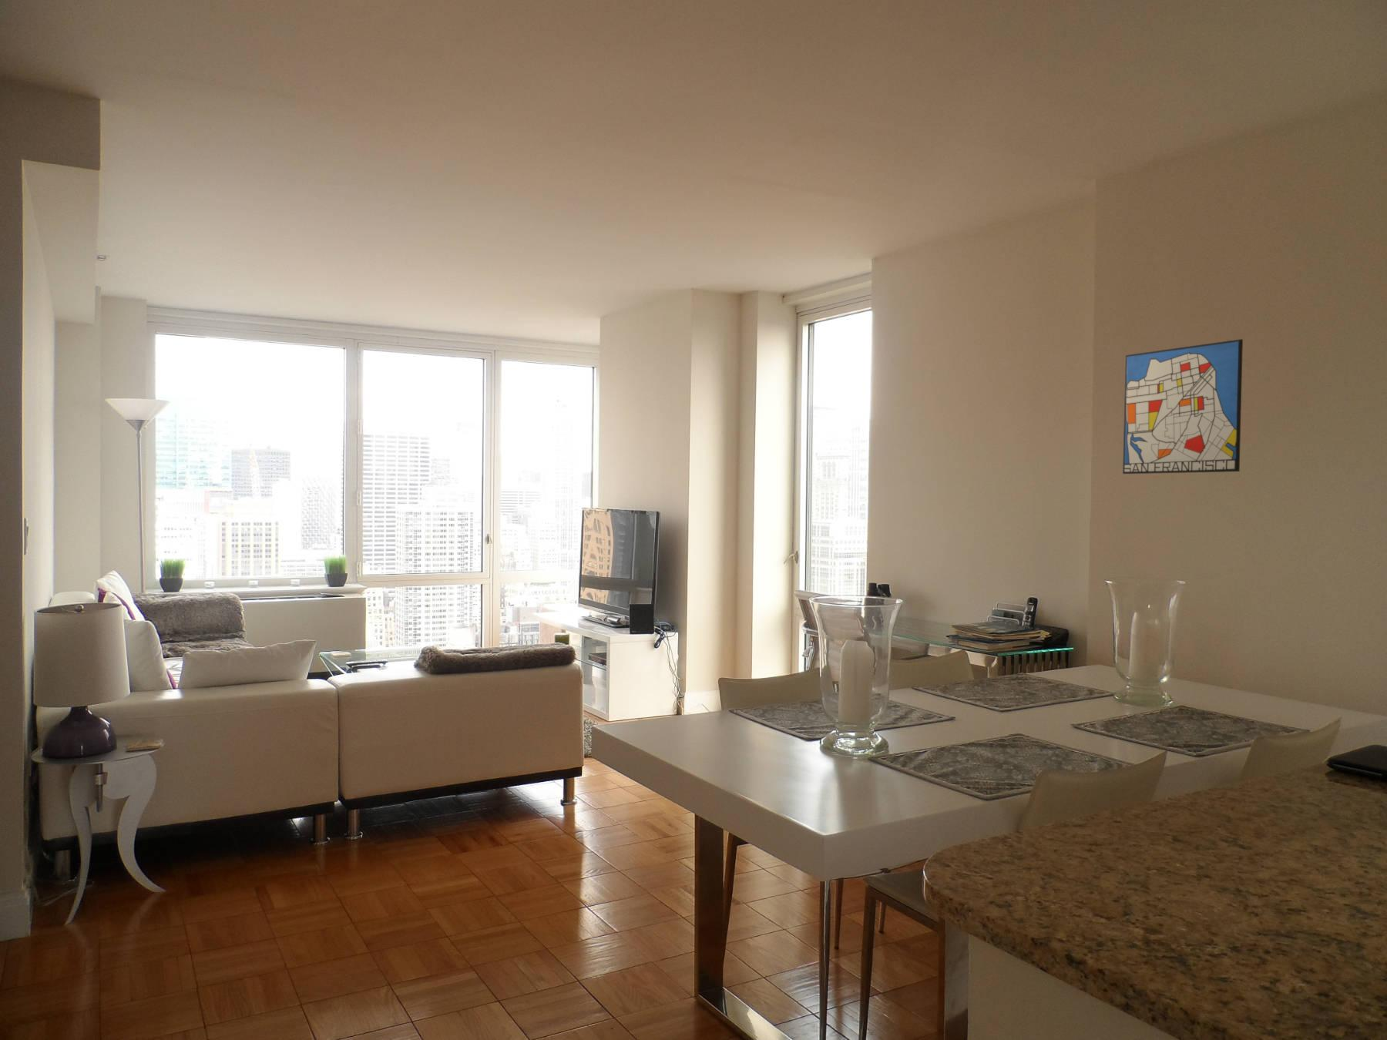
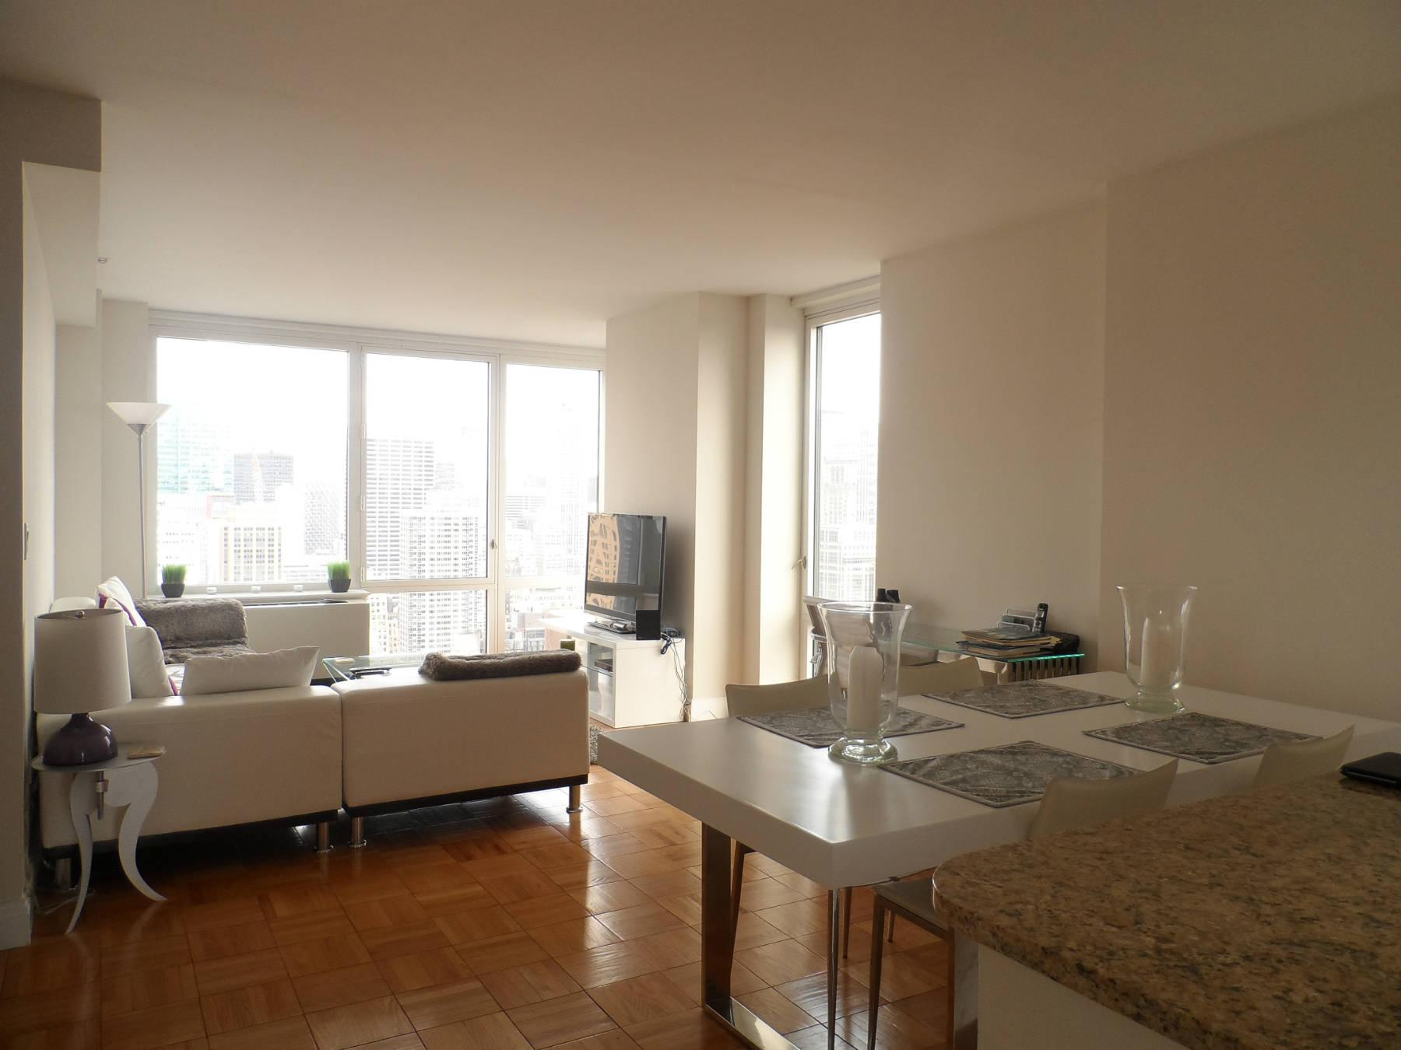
- wall art (1179, 410)
